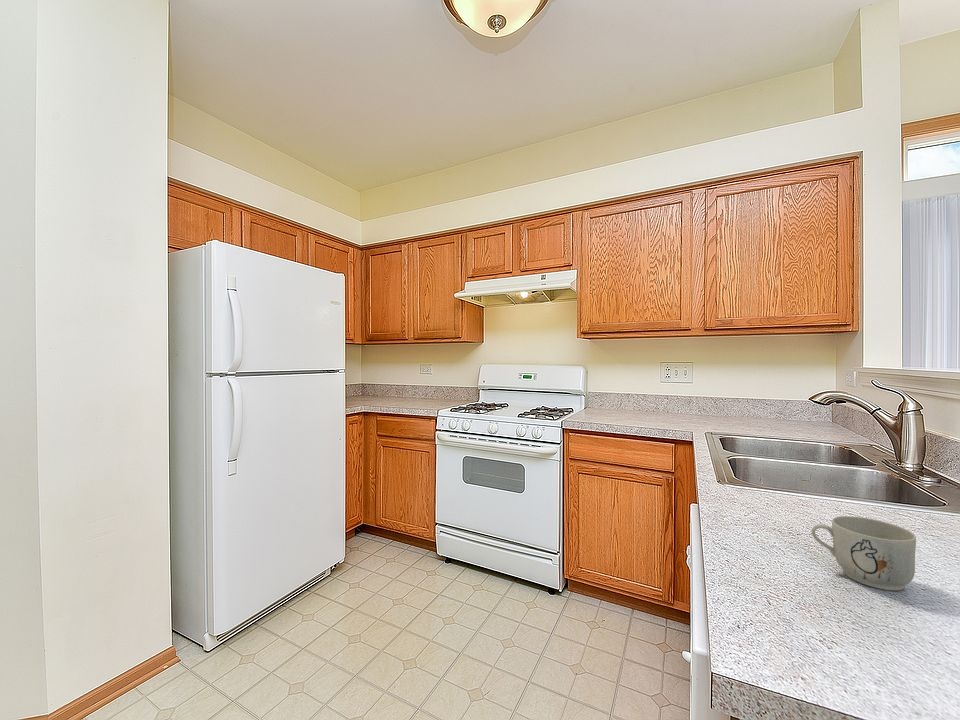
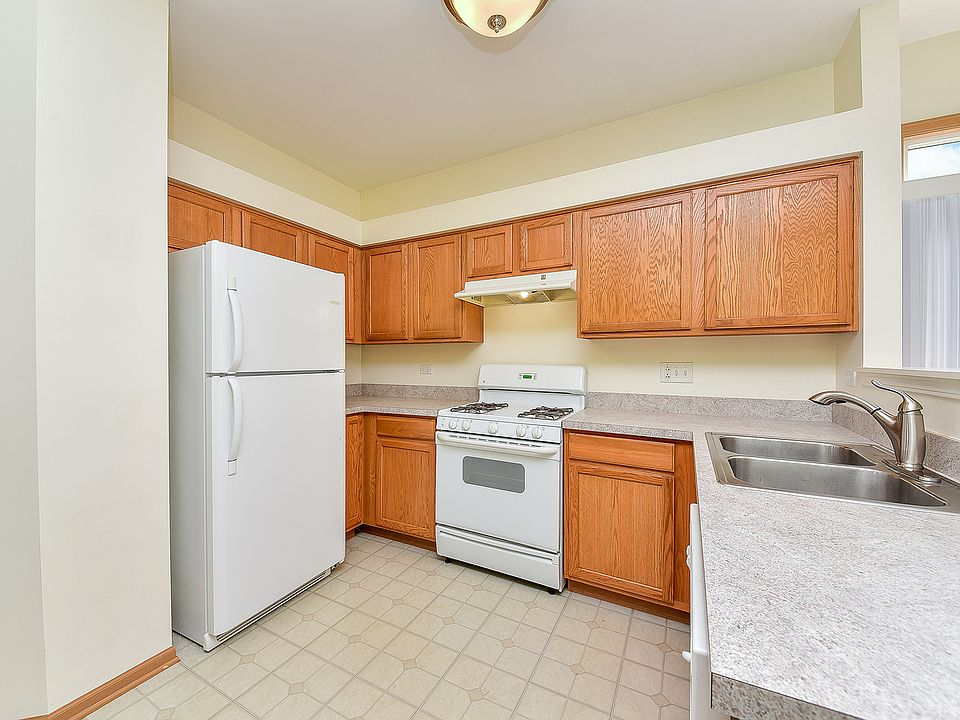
- mug (860, 550)
